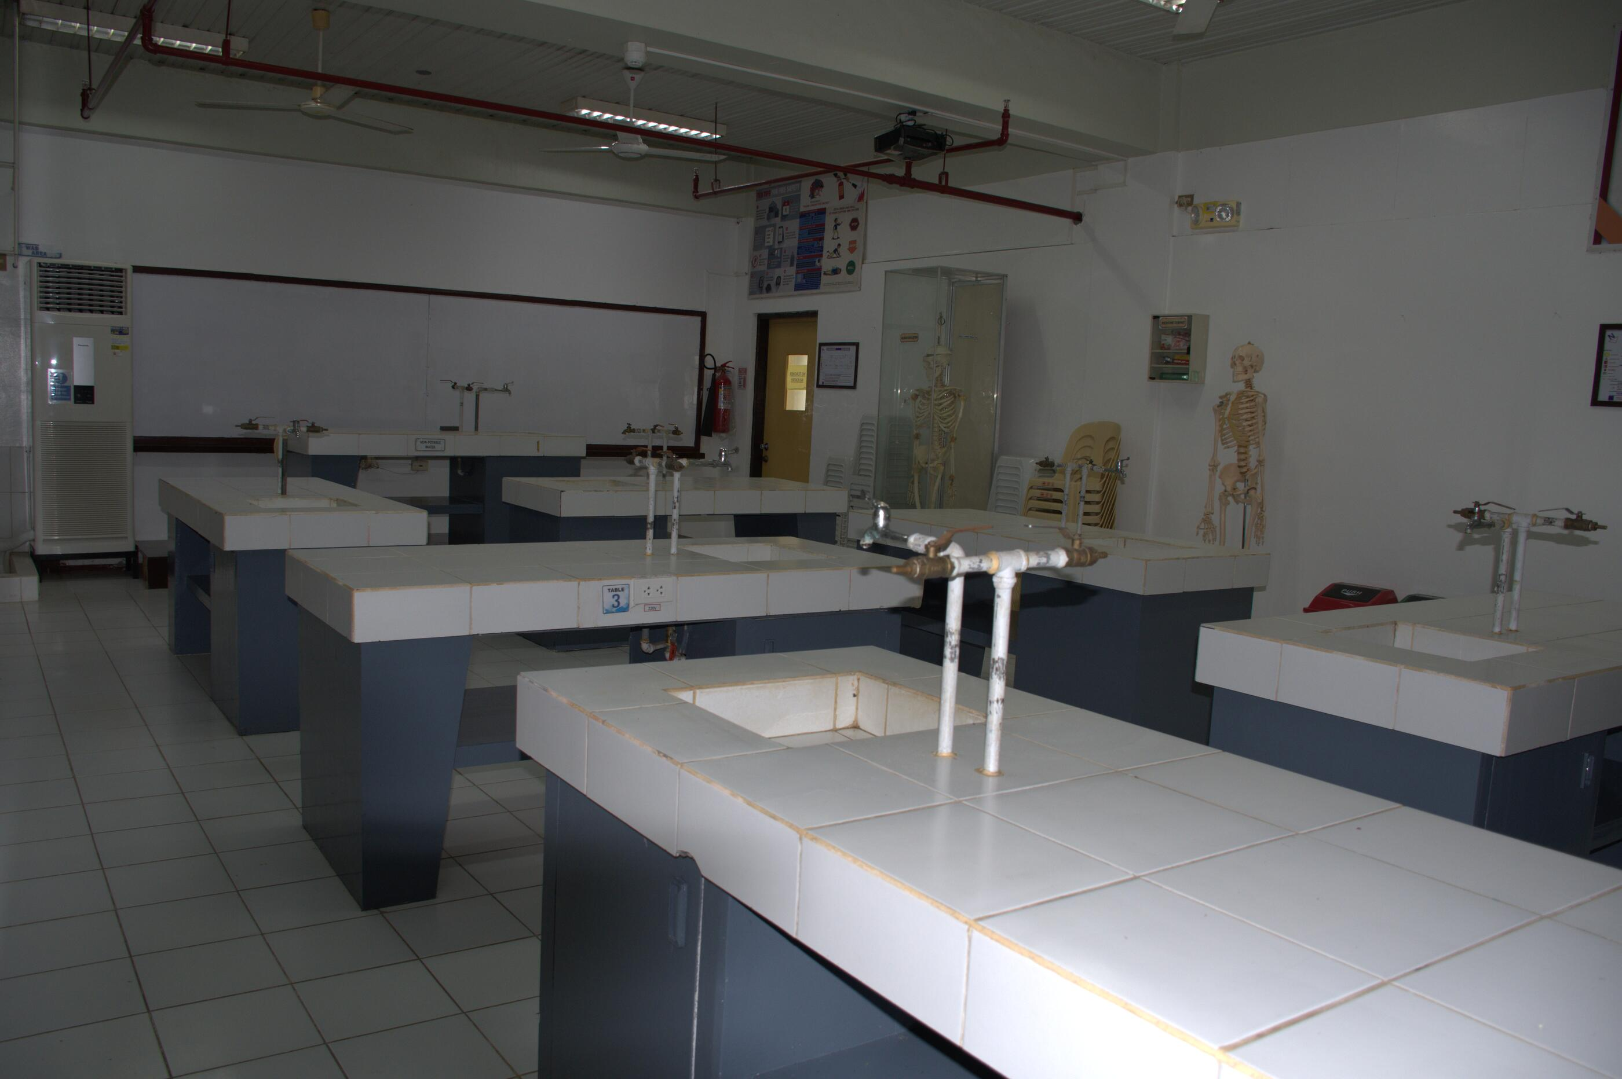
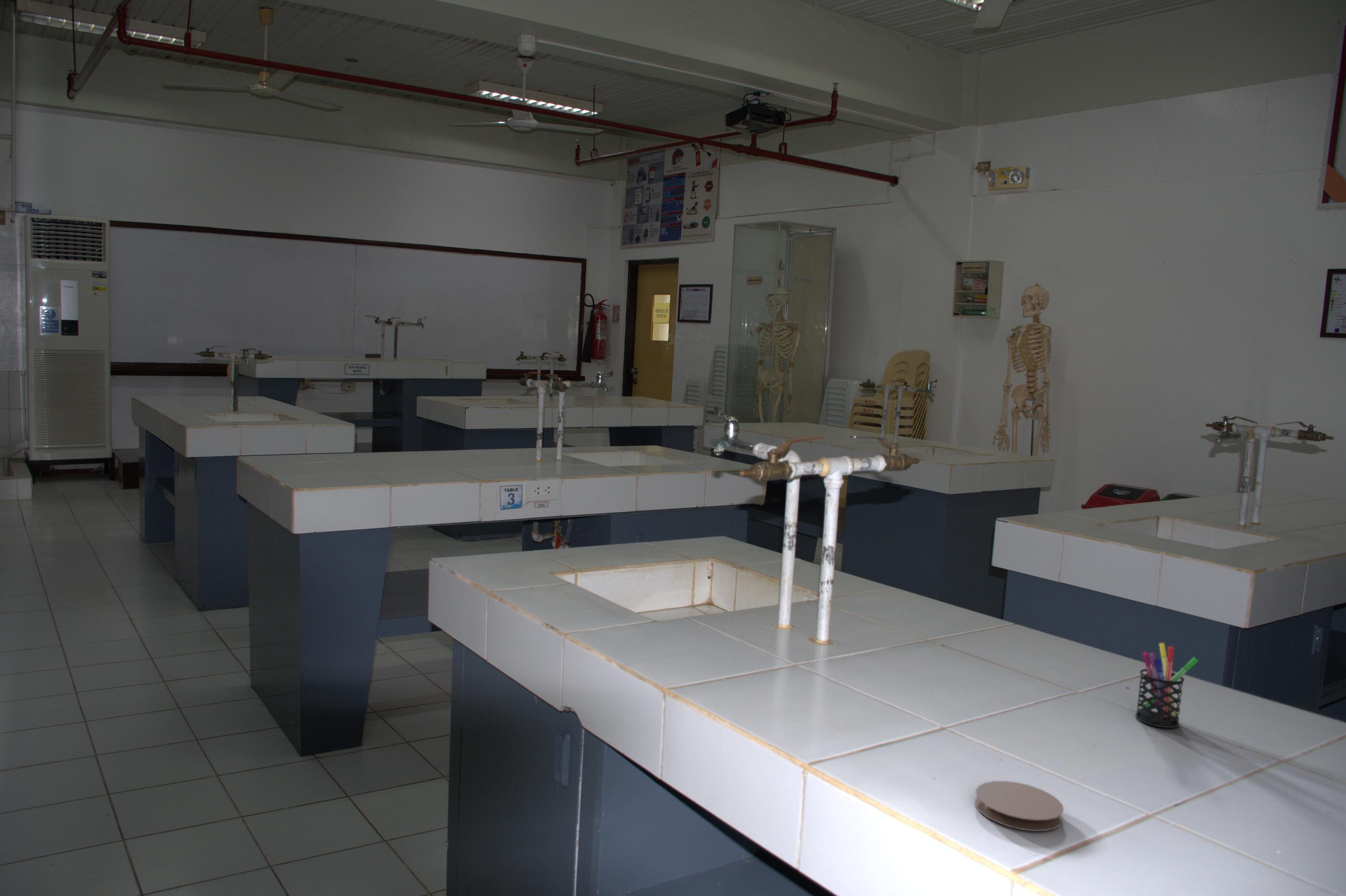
+ coaster (1018, 805)
+ pen holder (1167, 682)
